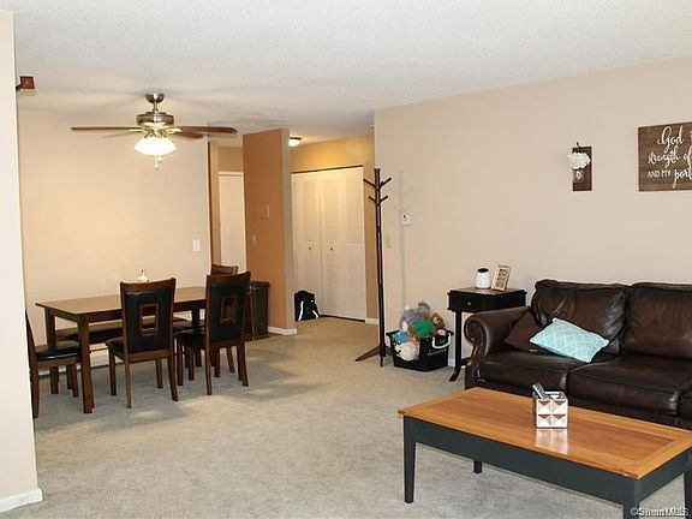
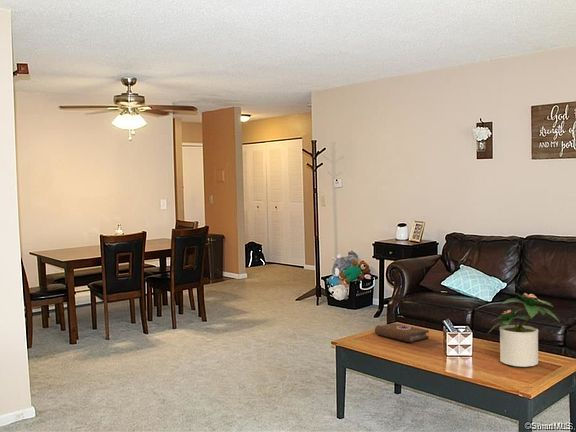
+ potted plant (524, 327)
+ book (401, 331)
